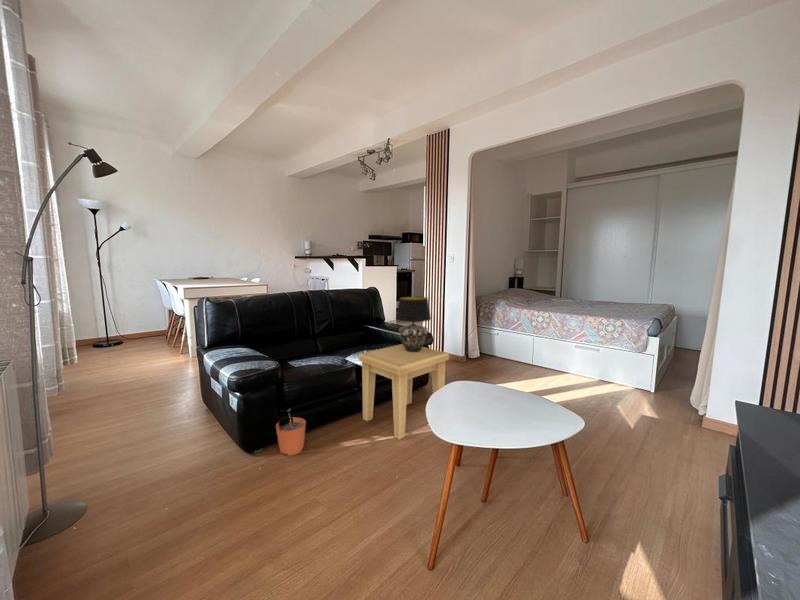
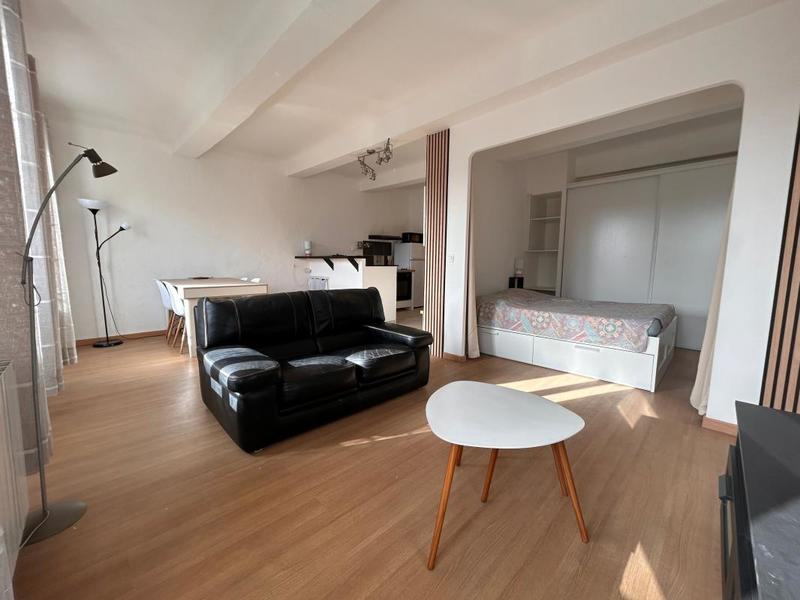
- plant pot (291, 430)
- side table (403, 386)
- table lamp (413, 324)
